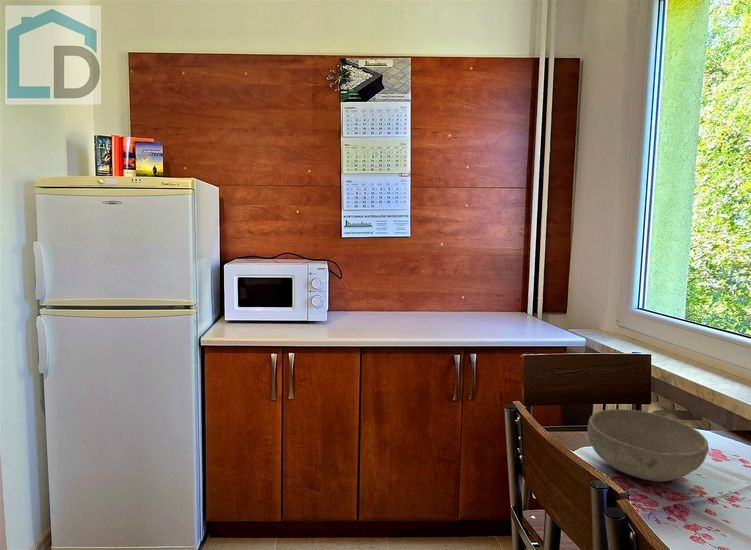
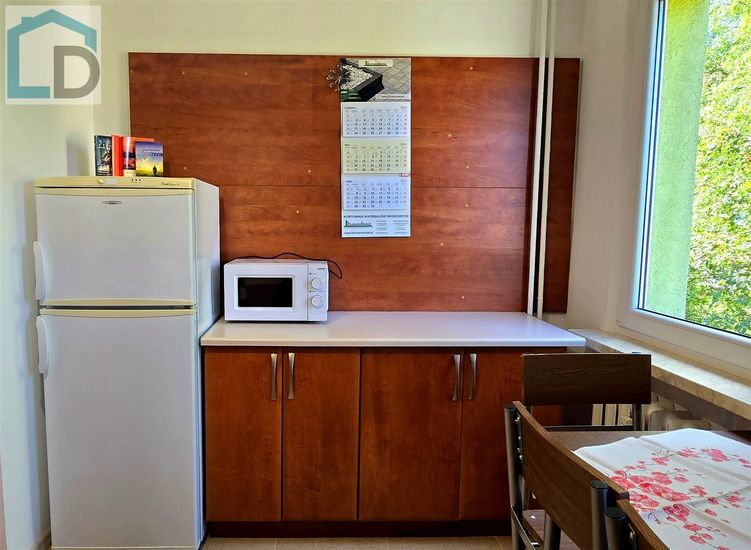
- bowl (643, 449)
